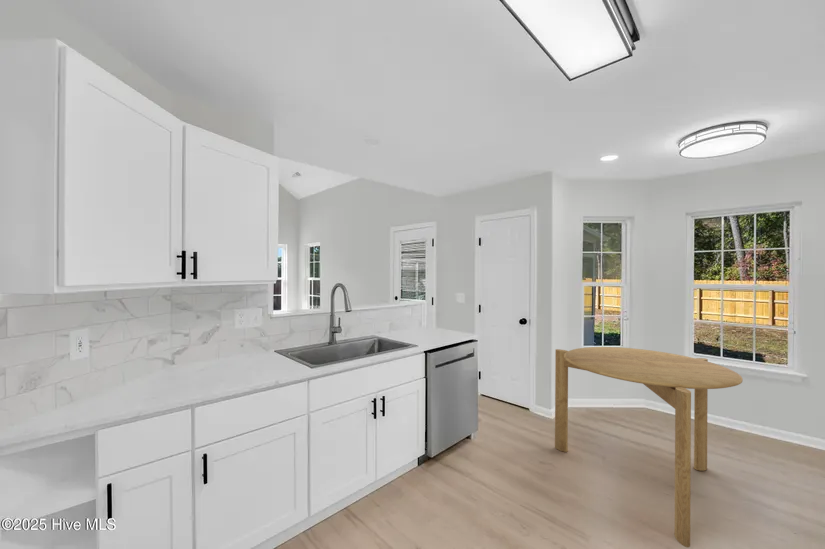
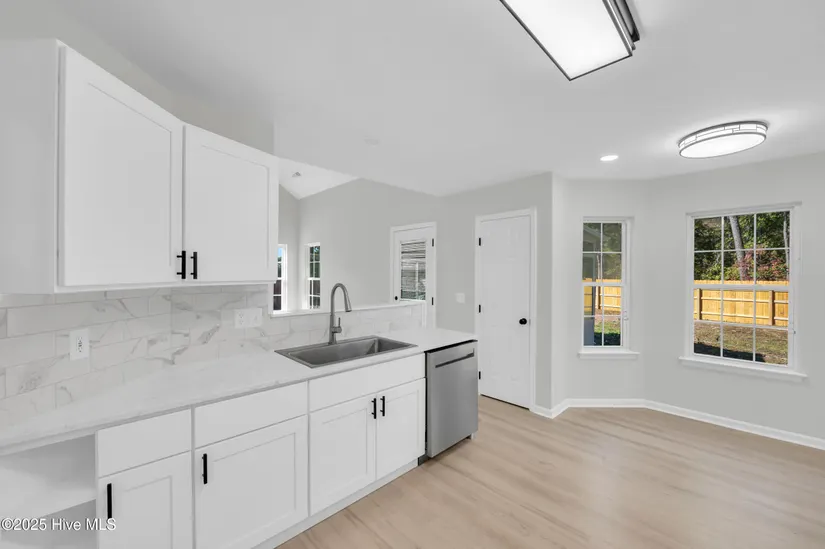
- round table (664, 400)
